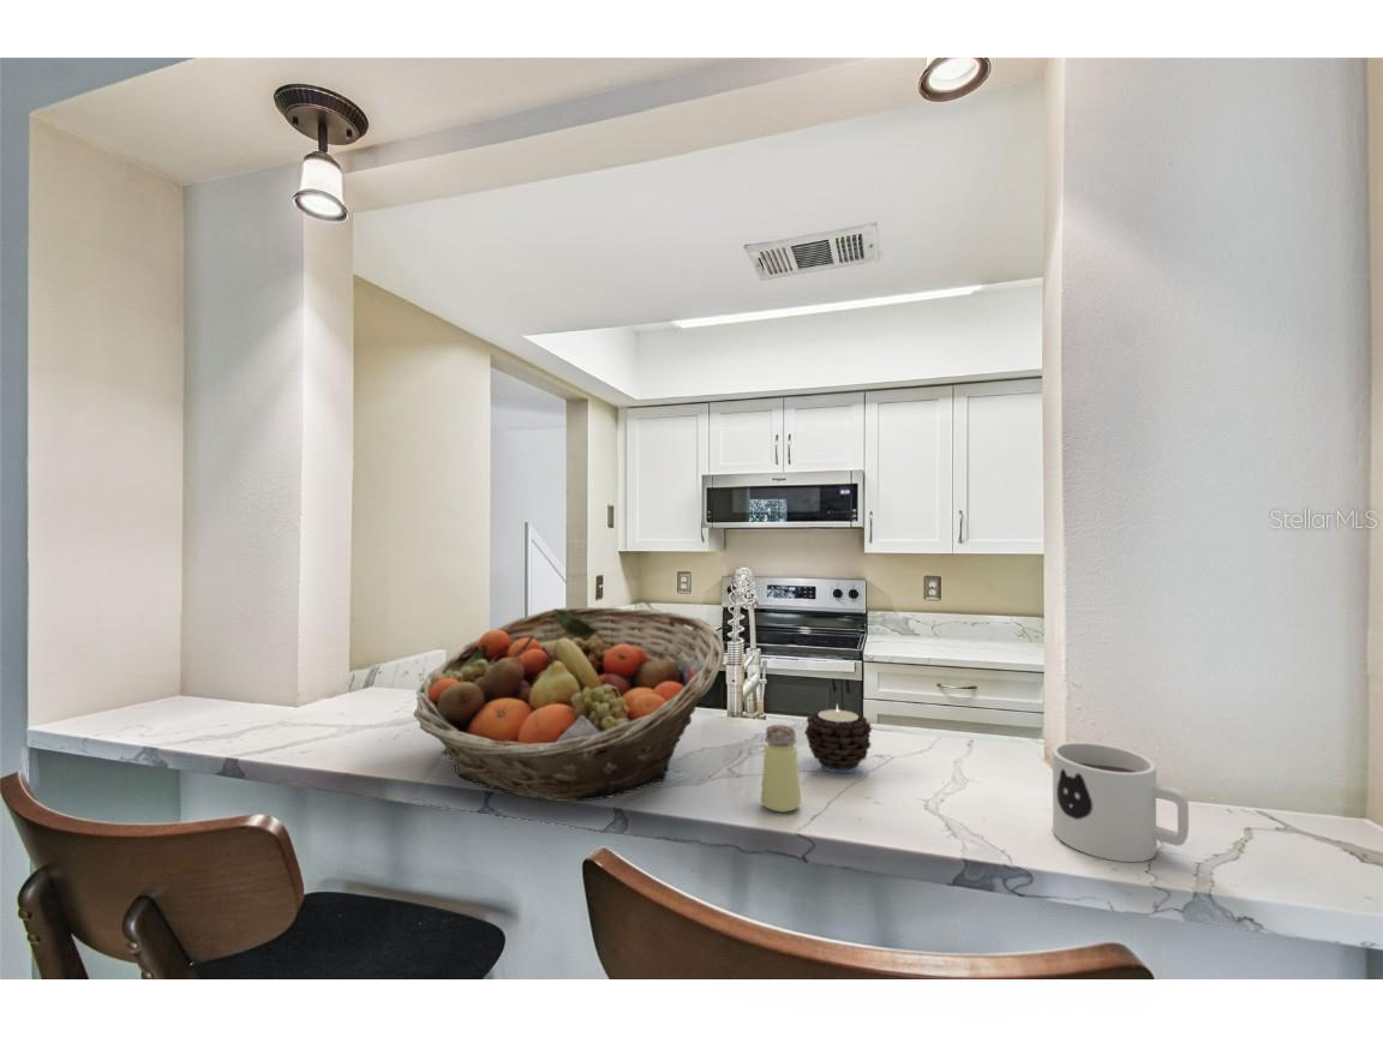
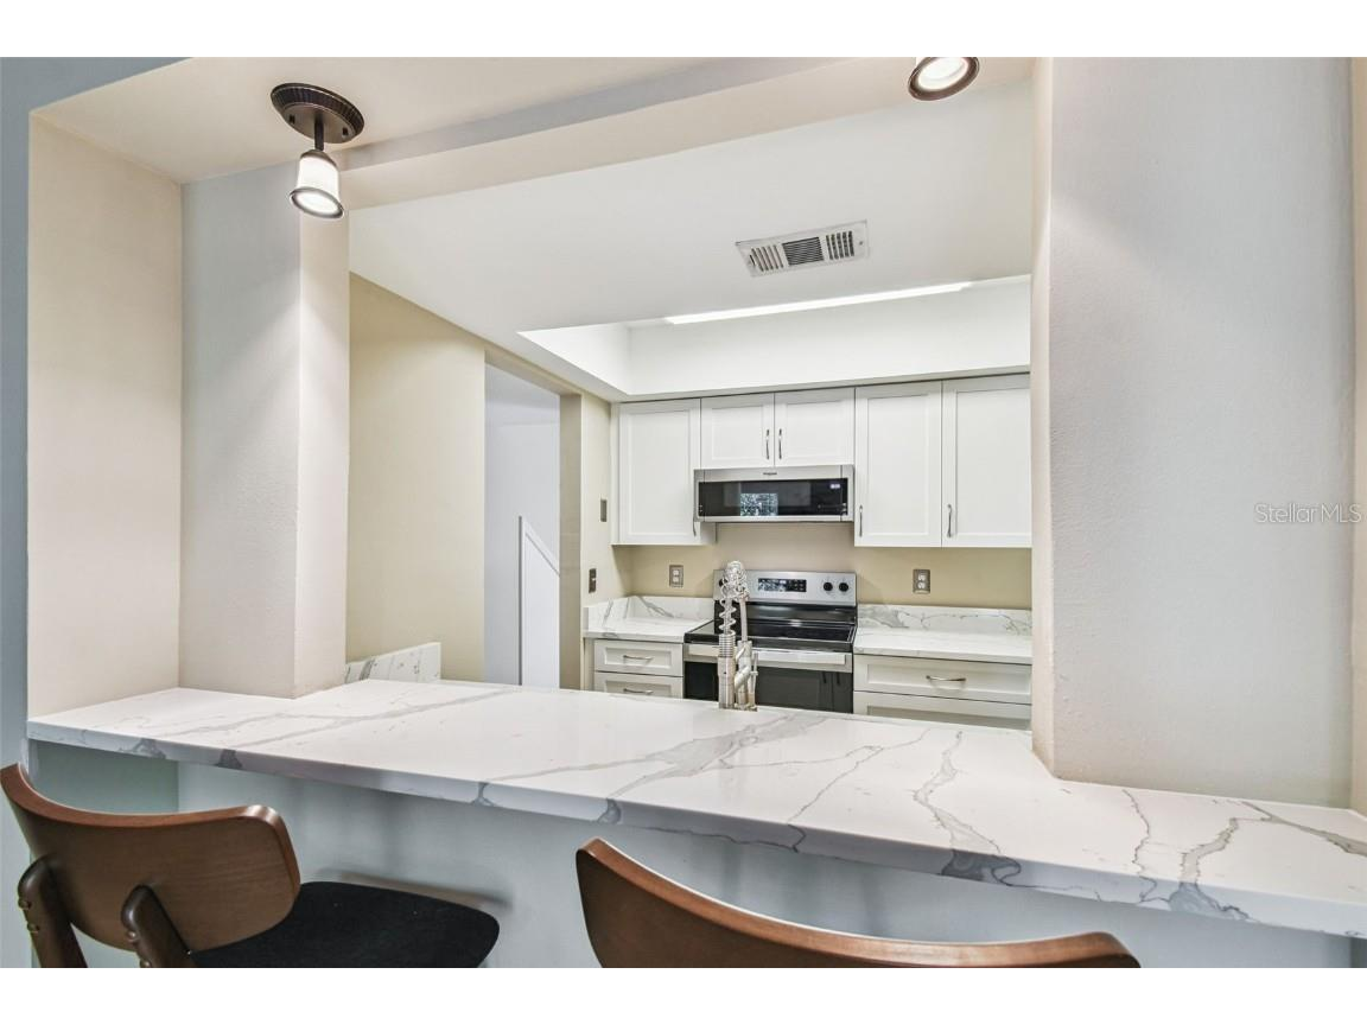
- candle (838, 735)
- mug (1114, 799)
- saltshaker (780, 766)
- fruit basket (570, 689)
